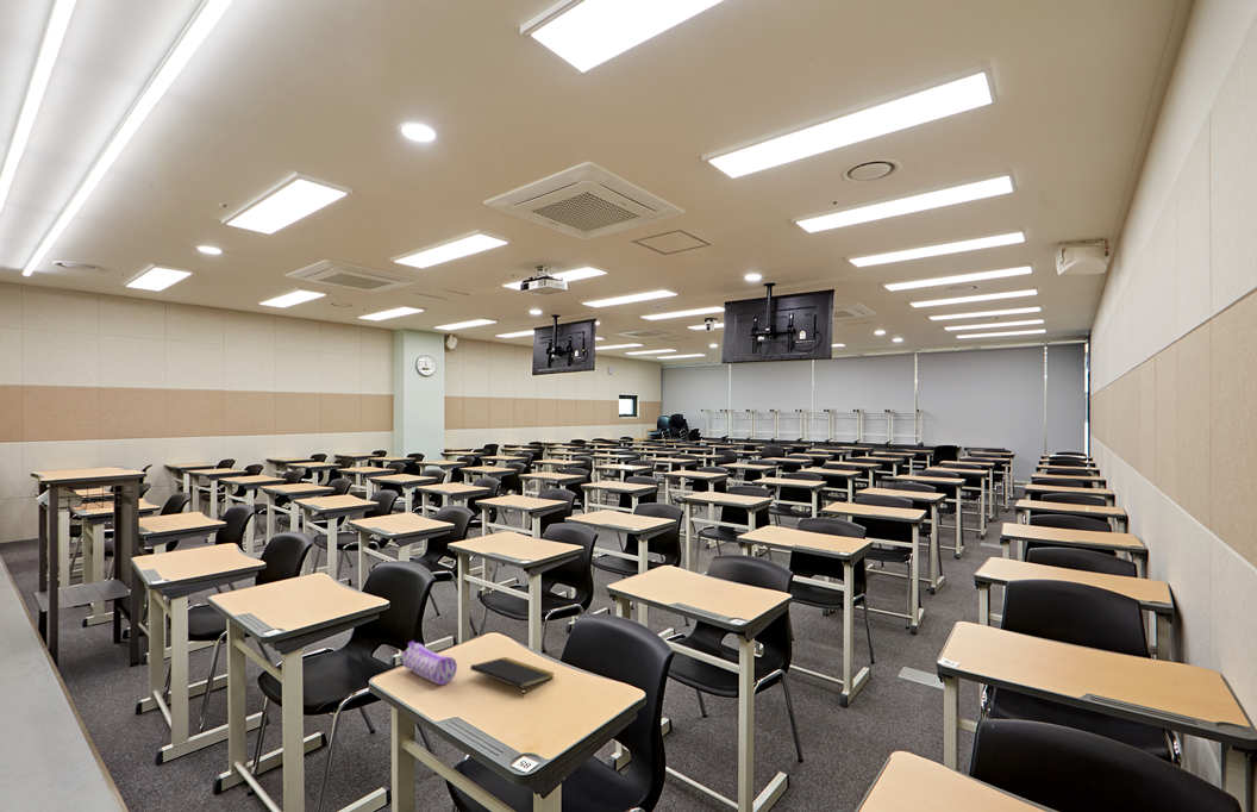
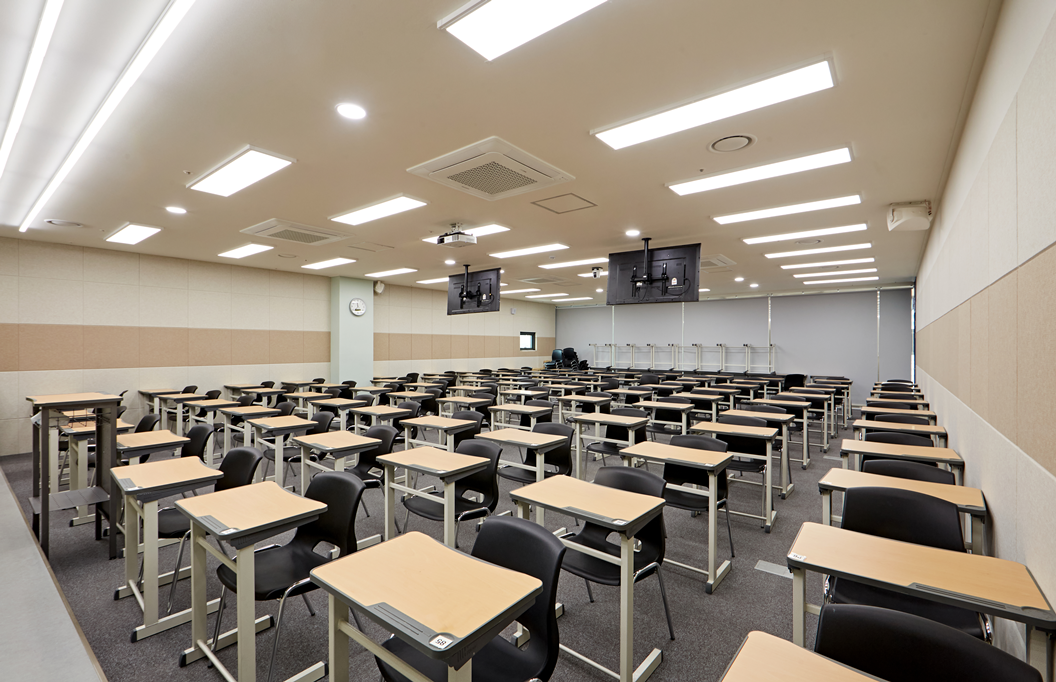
- pencil case (429, 661)
- notepad (512, 672)
